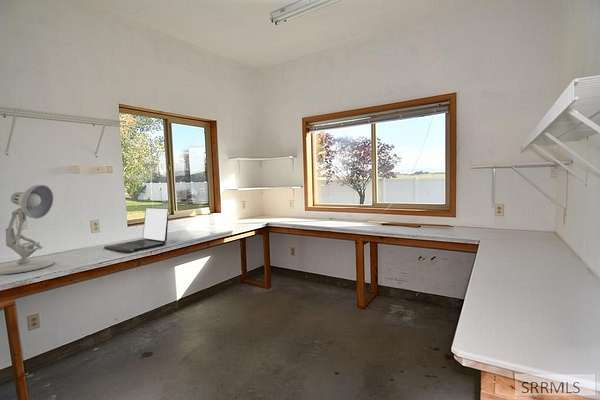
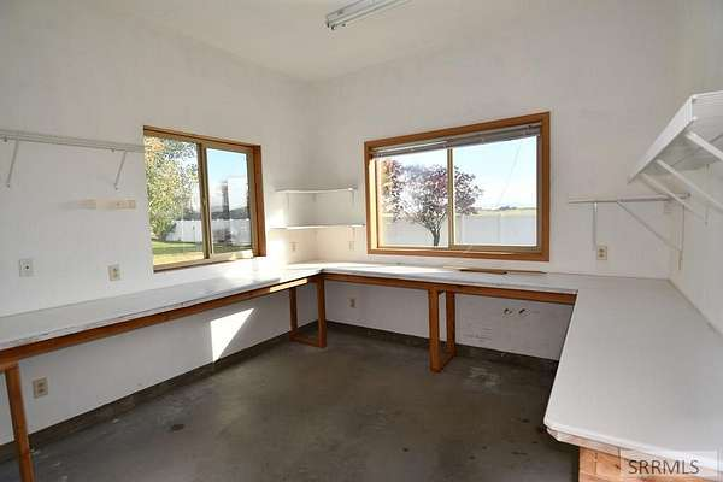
- desk lamp (22, 226)
- laptop (143, 230)
